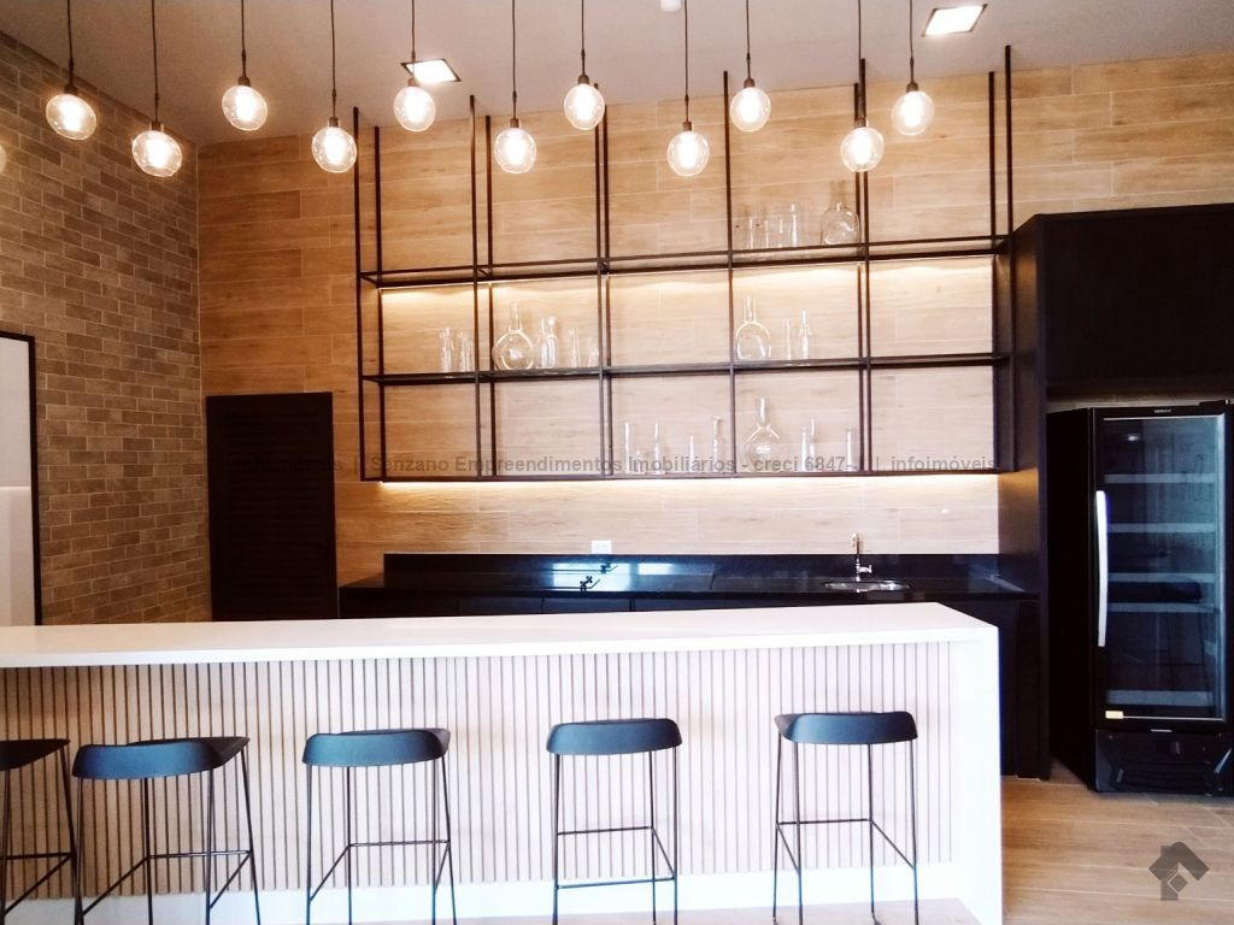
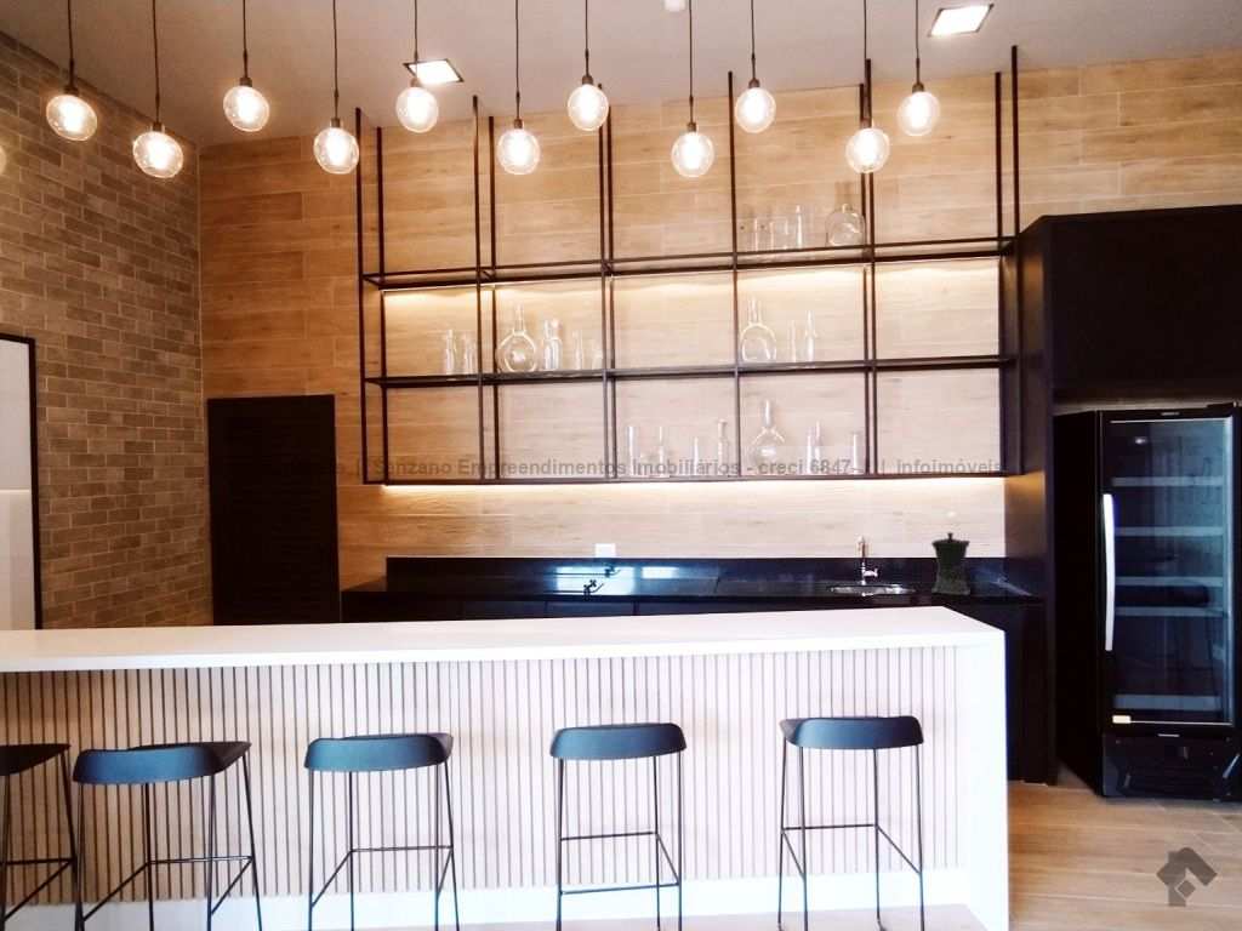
+ coffee maker (951, 561)
